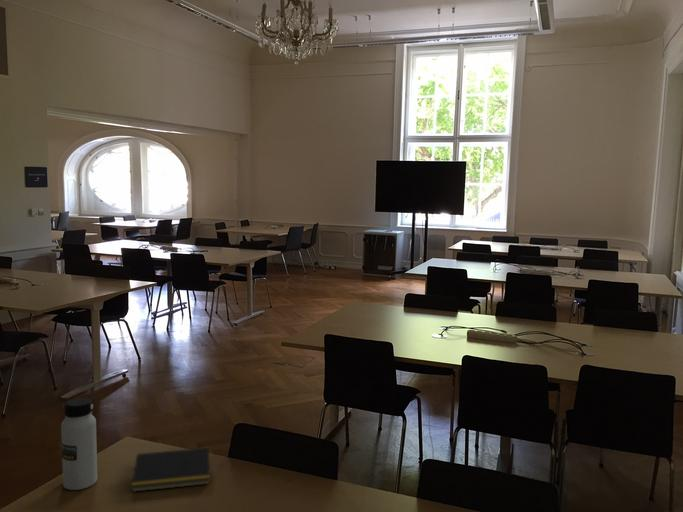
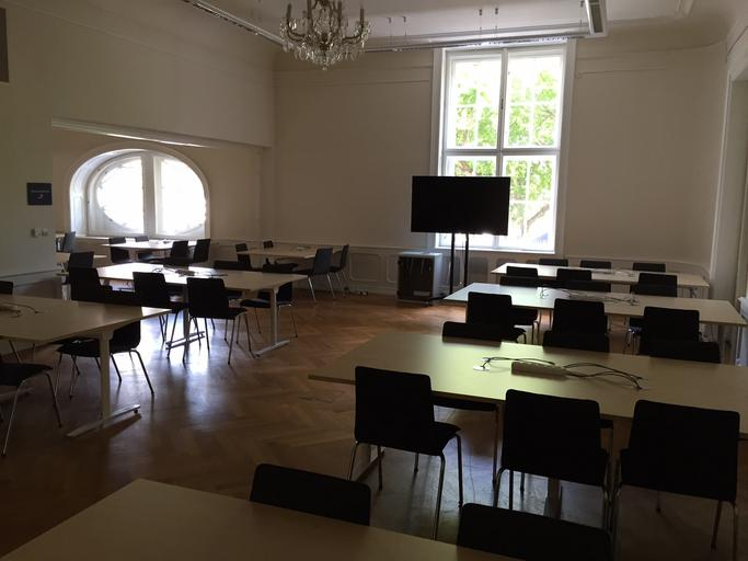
- water bottle (79, 442)
- notepad (172, 468)
